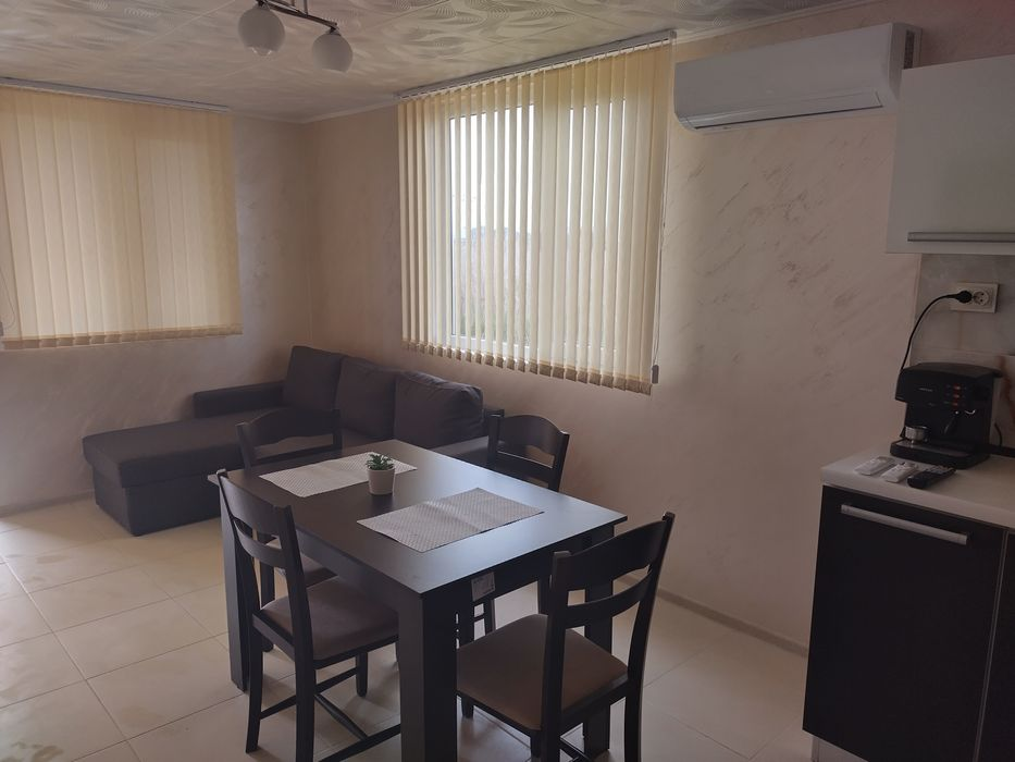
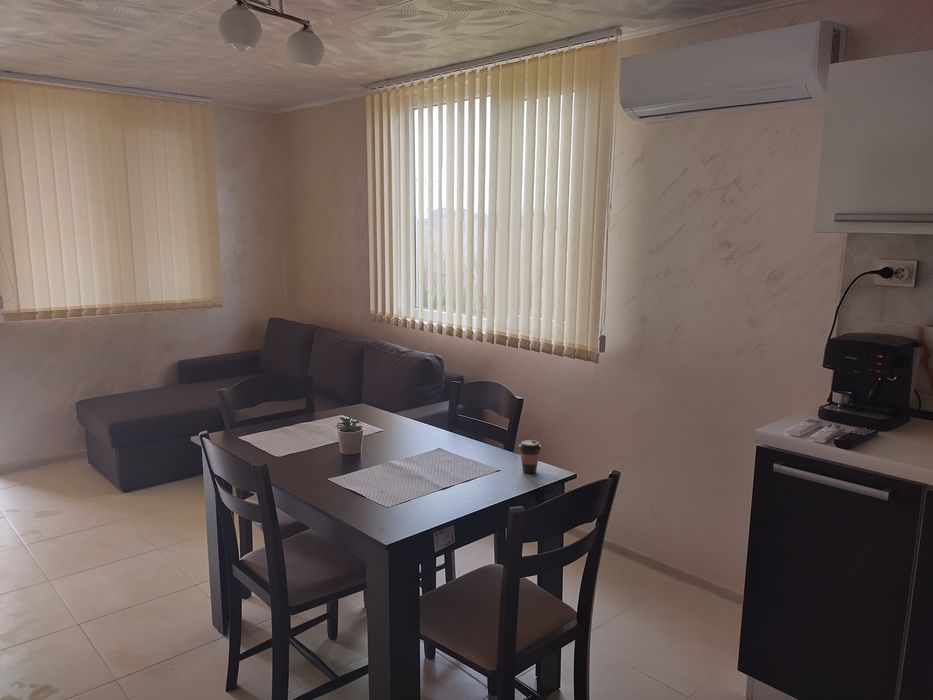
+ coffee cup (529, 457)
